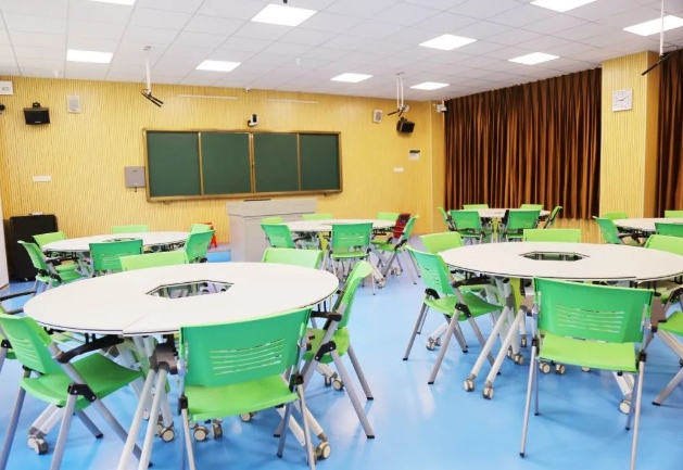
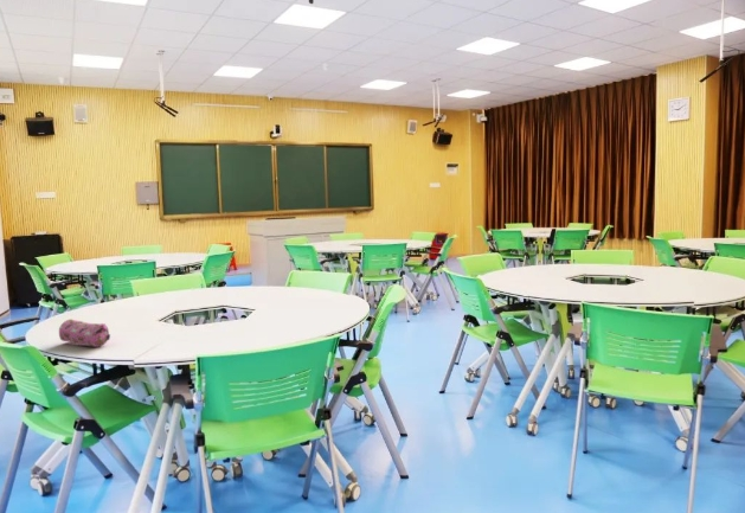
+ pencil case (83, 332)
